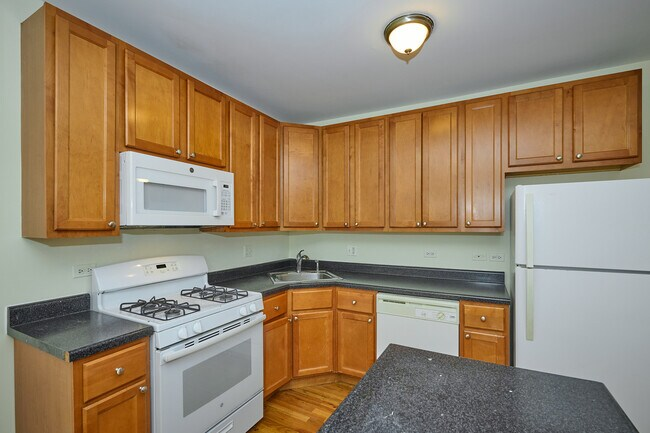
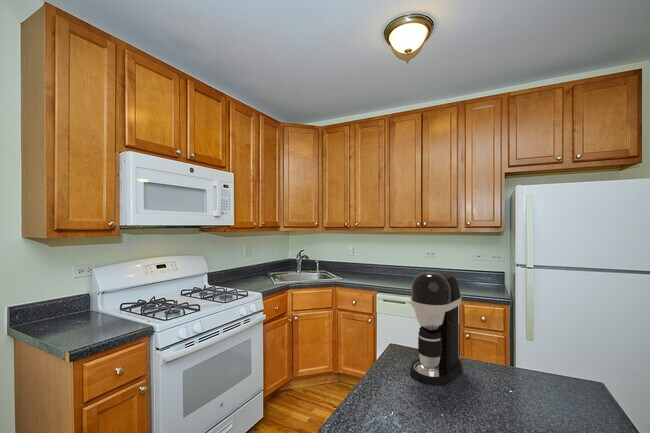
+ coffee maker (436, 320)
